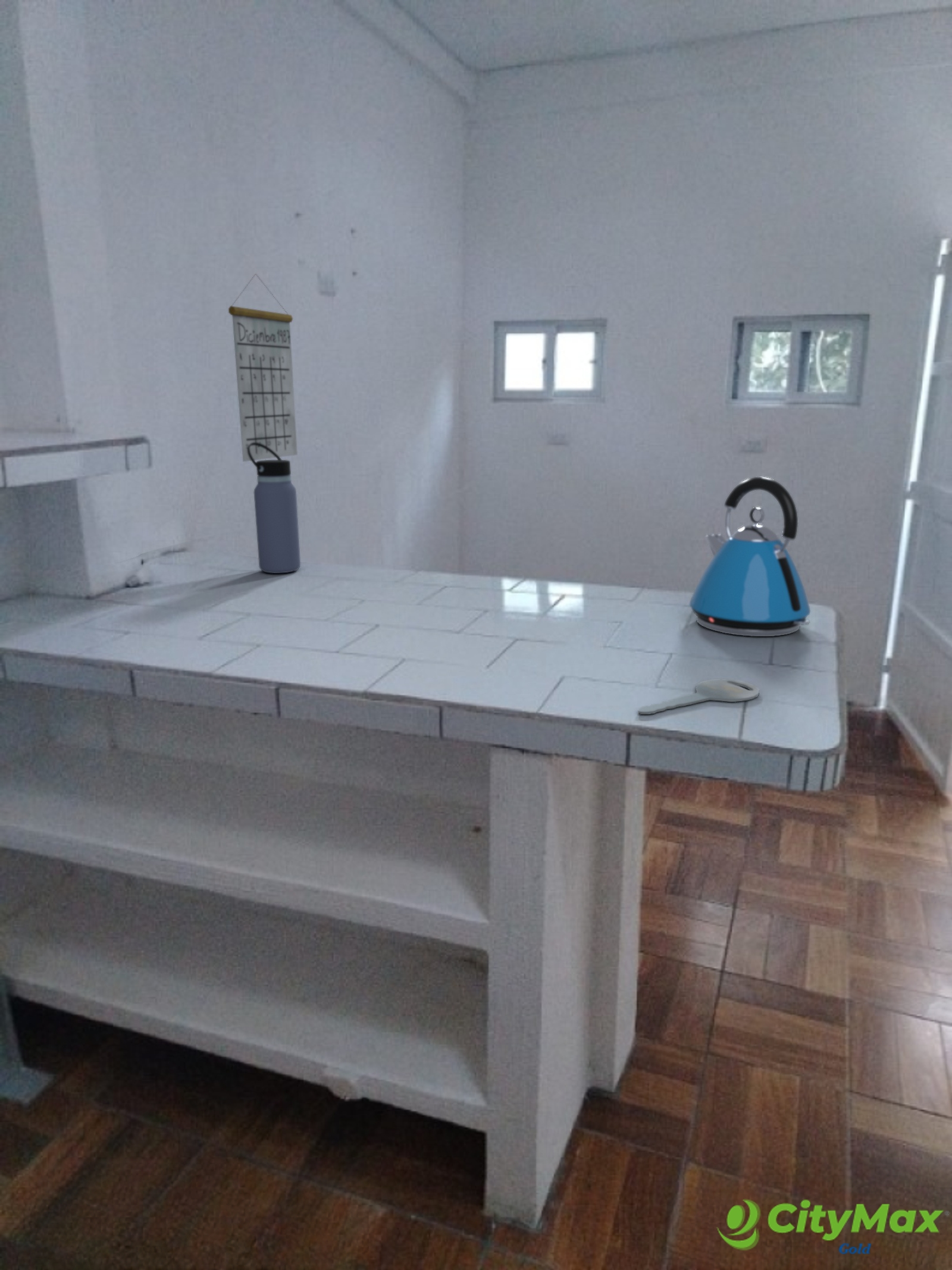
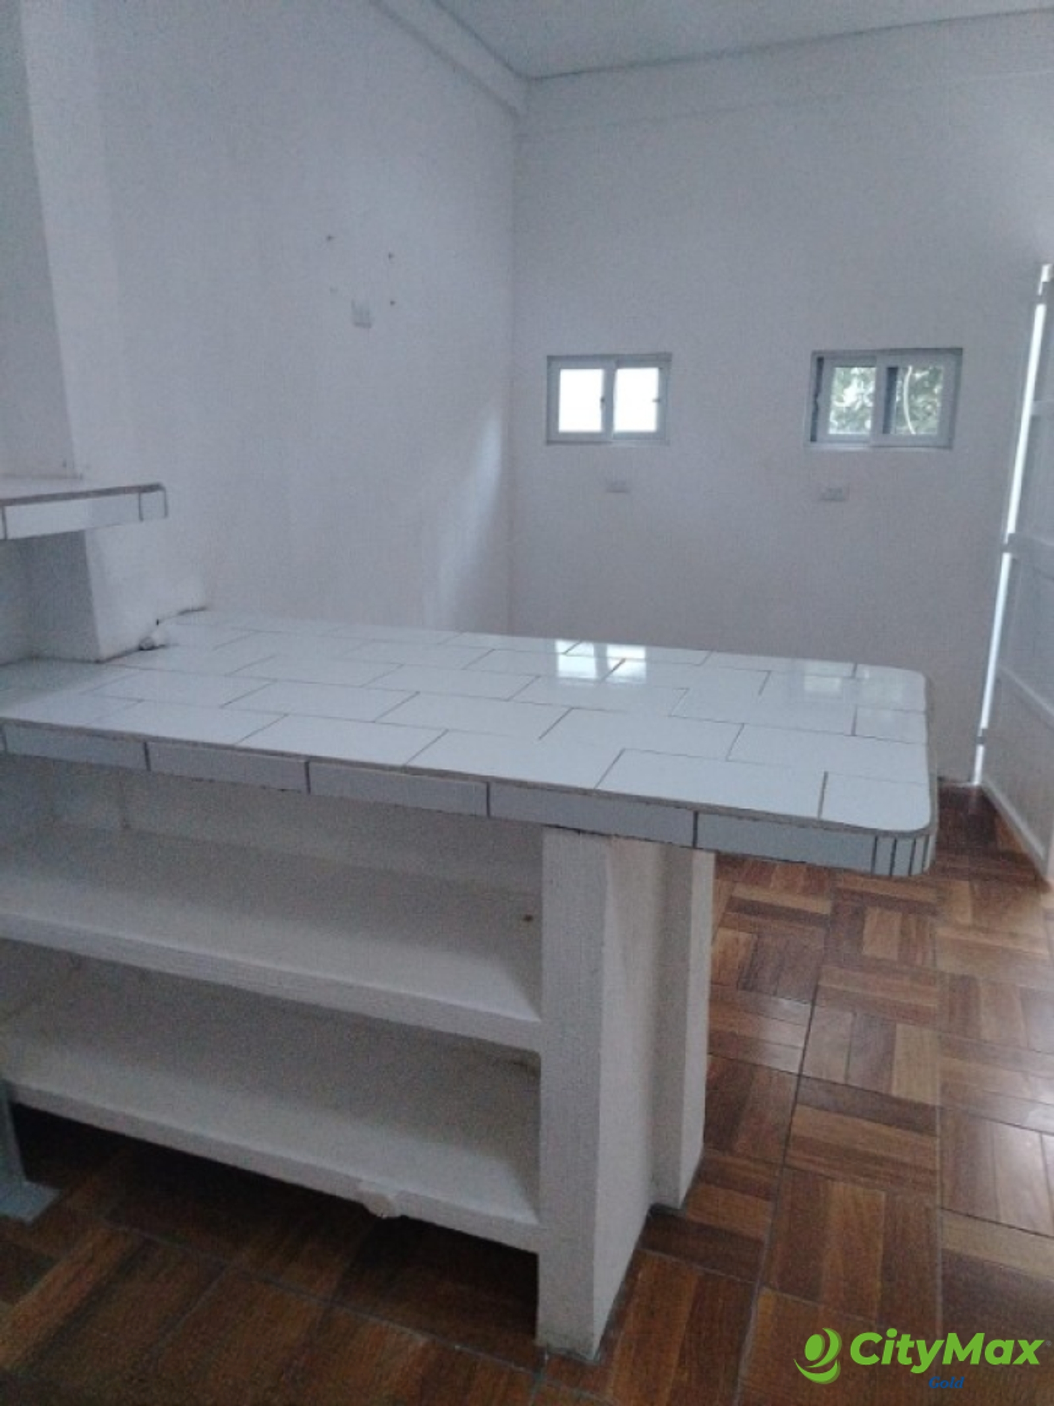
- water bottle (274, 507)
- kettle (757, 552)
- key (696, 697)
- calendar (265, 368)
